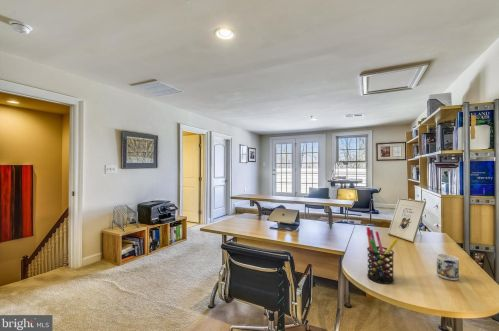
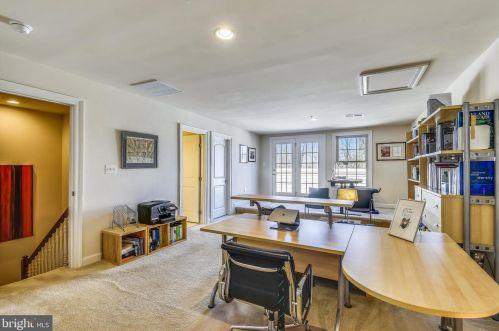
- mug (446, 265)
- pen holder (377, 254)
